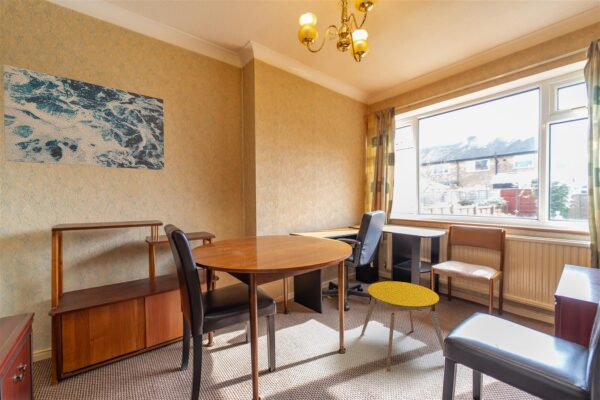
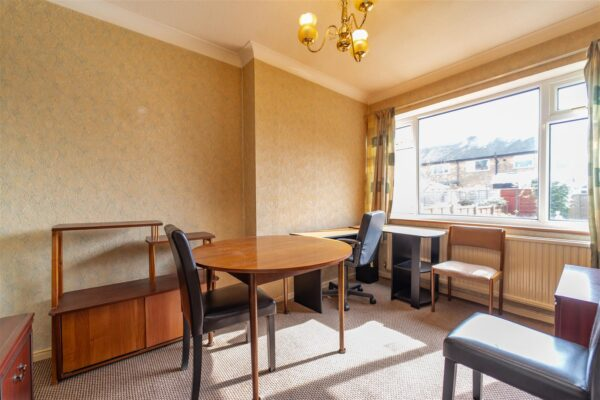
- wall art (96, 125)
- stool (394, 318)
